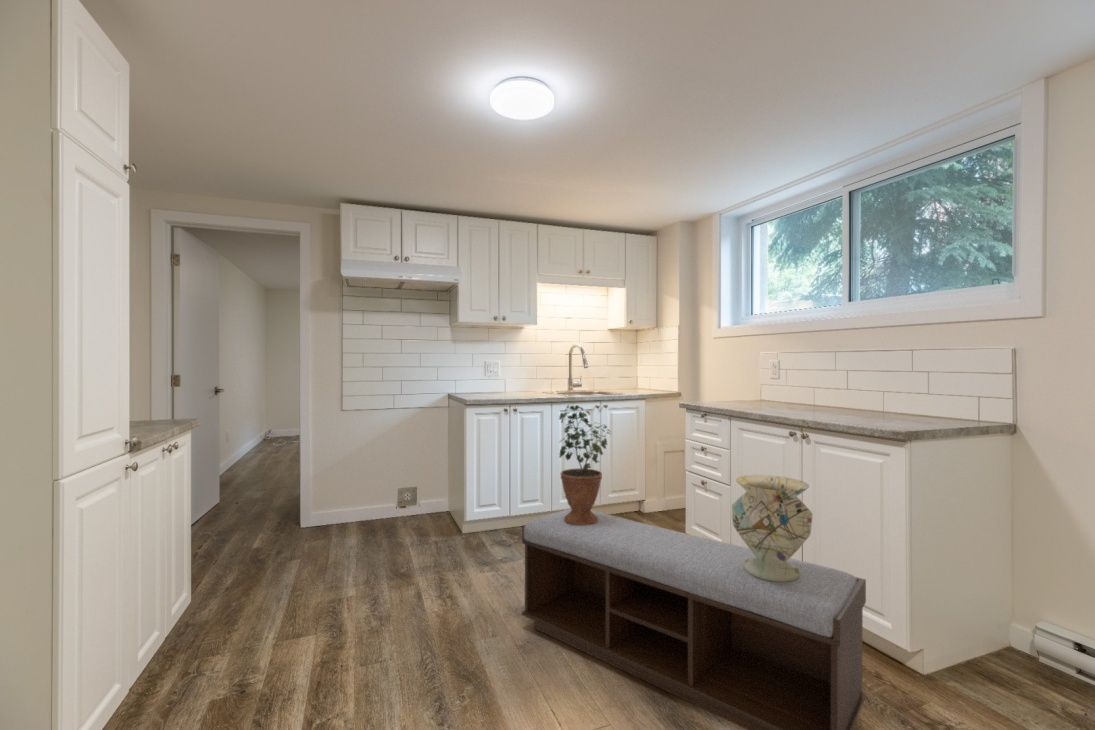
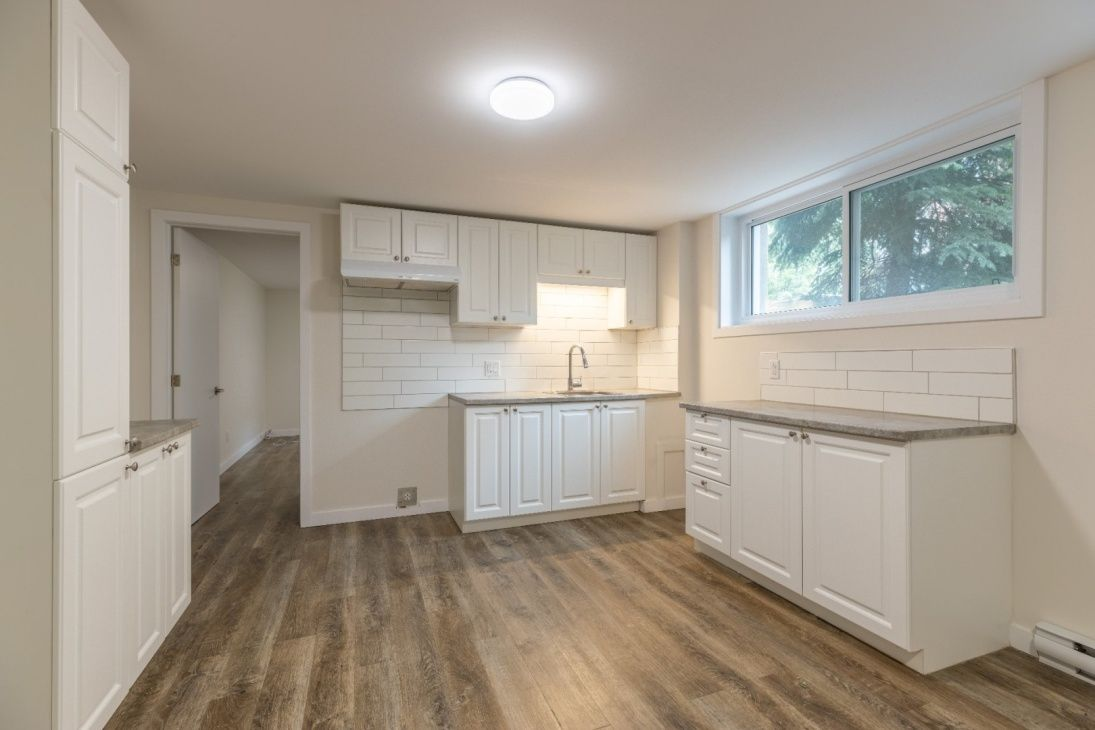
- bench (668, 602)
- decorative vase (770, 526)
- potted plant (582, 461)
